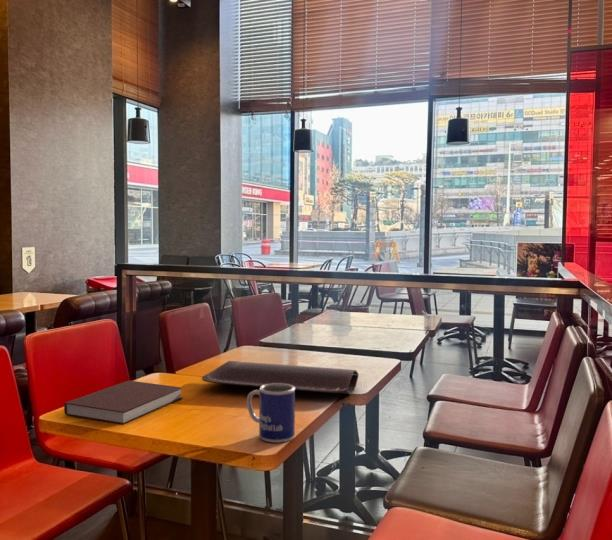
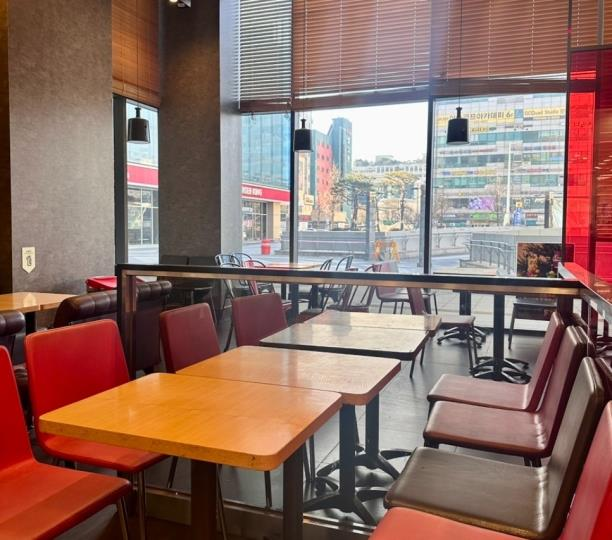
- notebook (126, 400)
- glasses case (279, 377)
- mug (269, 410)
